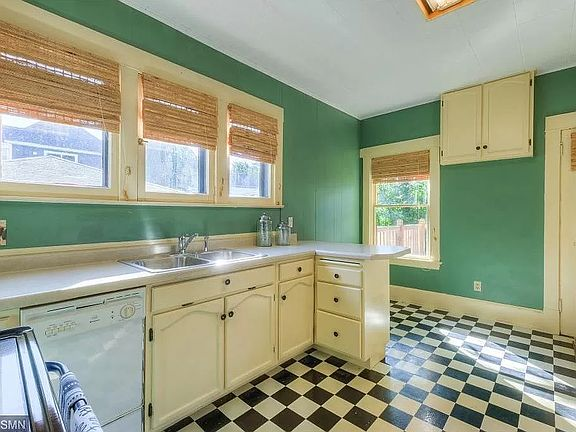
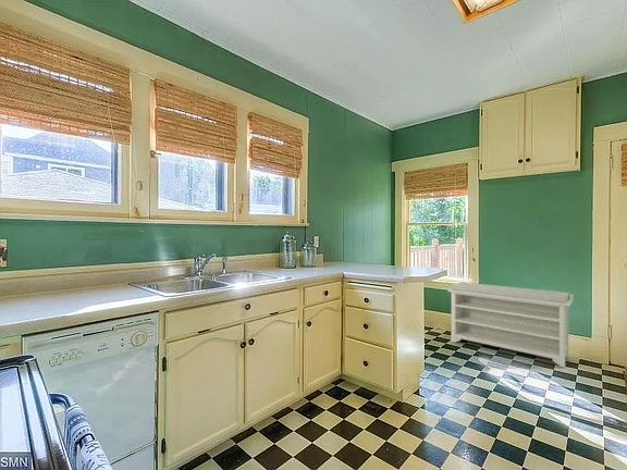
+ bench (506, 318)
